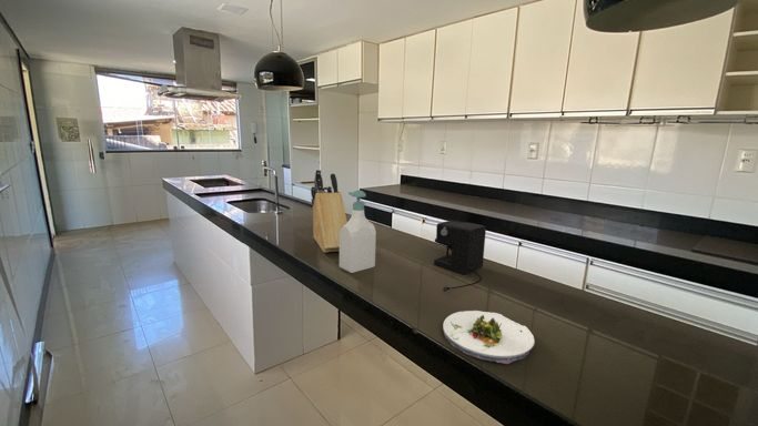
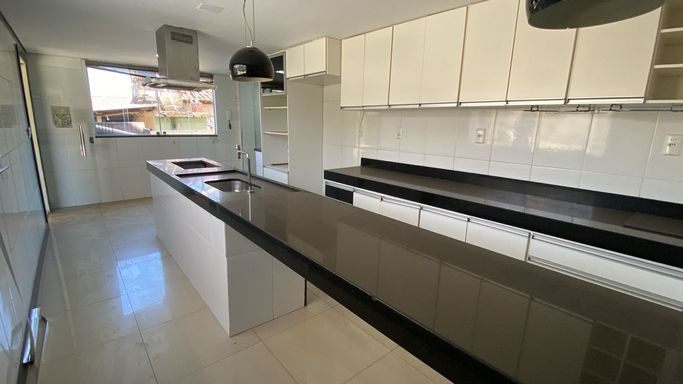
- knife block (329, 207)
- salad plate (486, 327)
- coffee maker (447, 251)
- soap bottle (356, 229)
